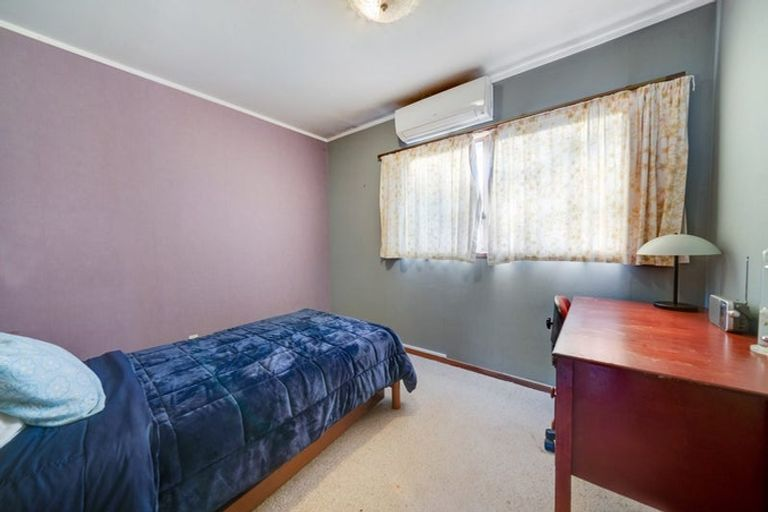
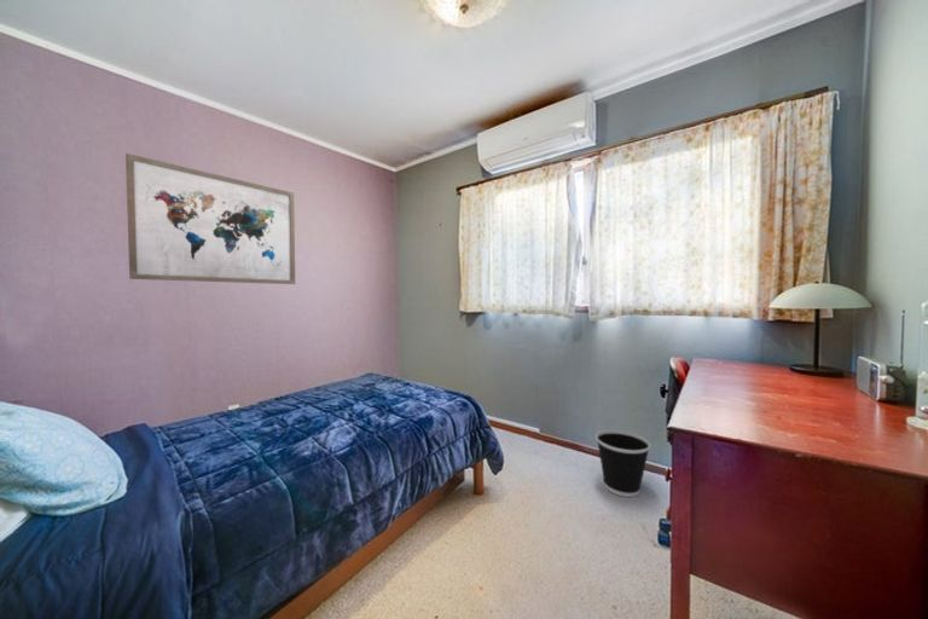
+ wall art (224, 228)
+ wastebasket (621, 463)
